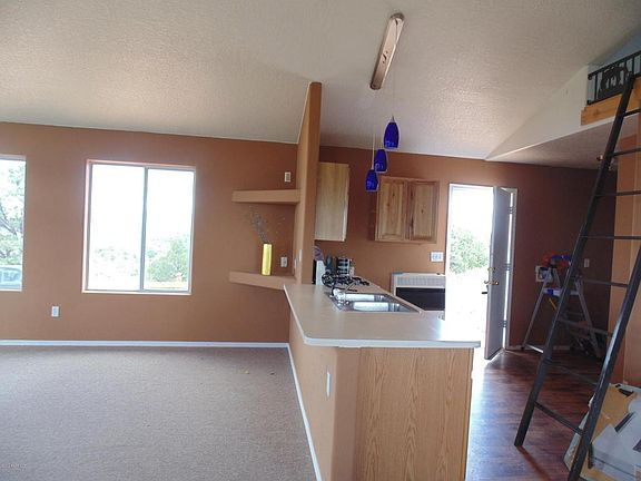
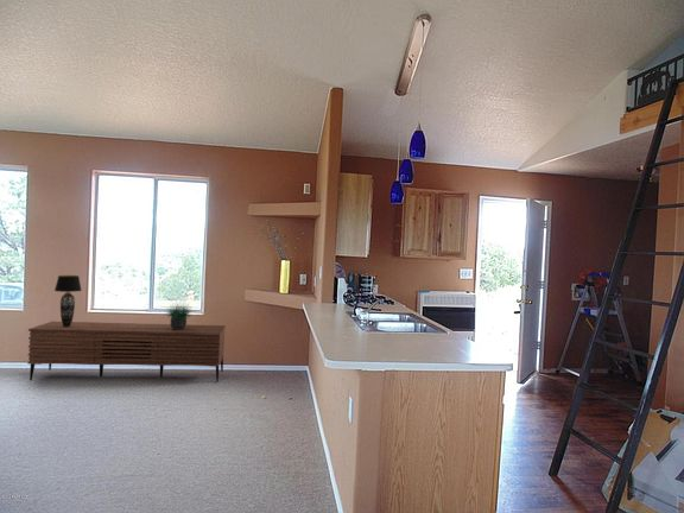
+ table lamp (68, 300)
+ potted plant (178, 311)
+ sideboard (133, 352)
